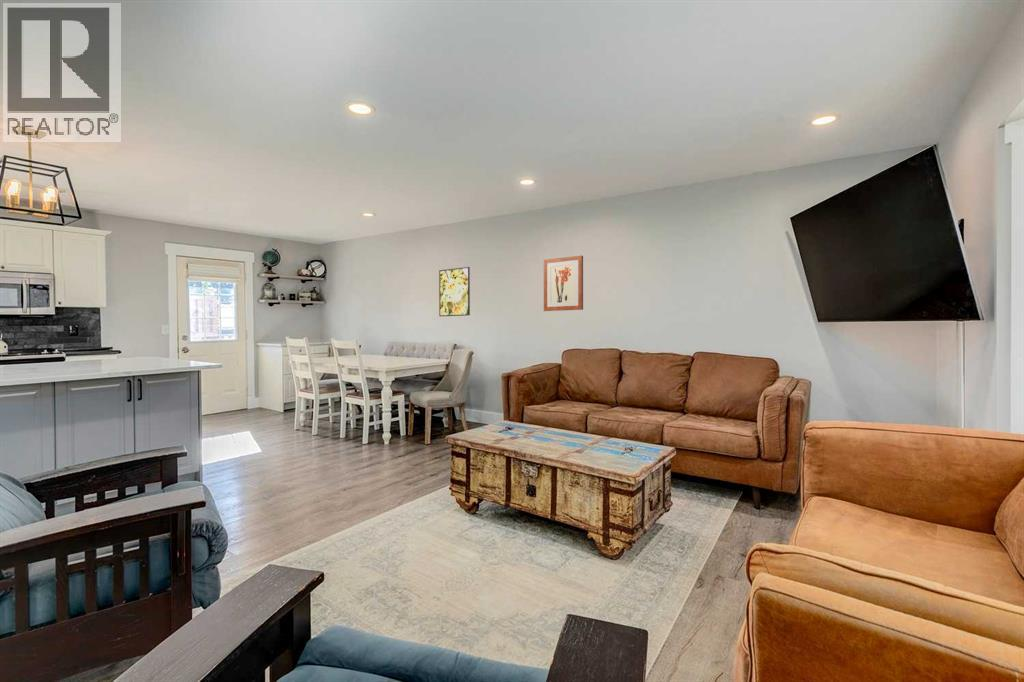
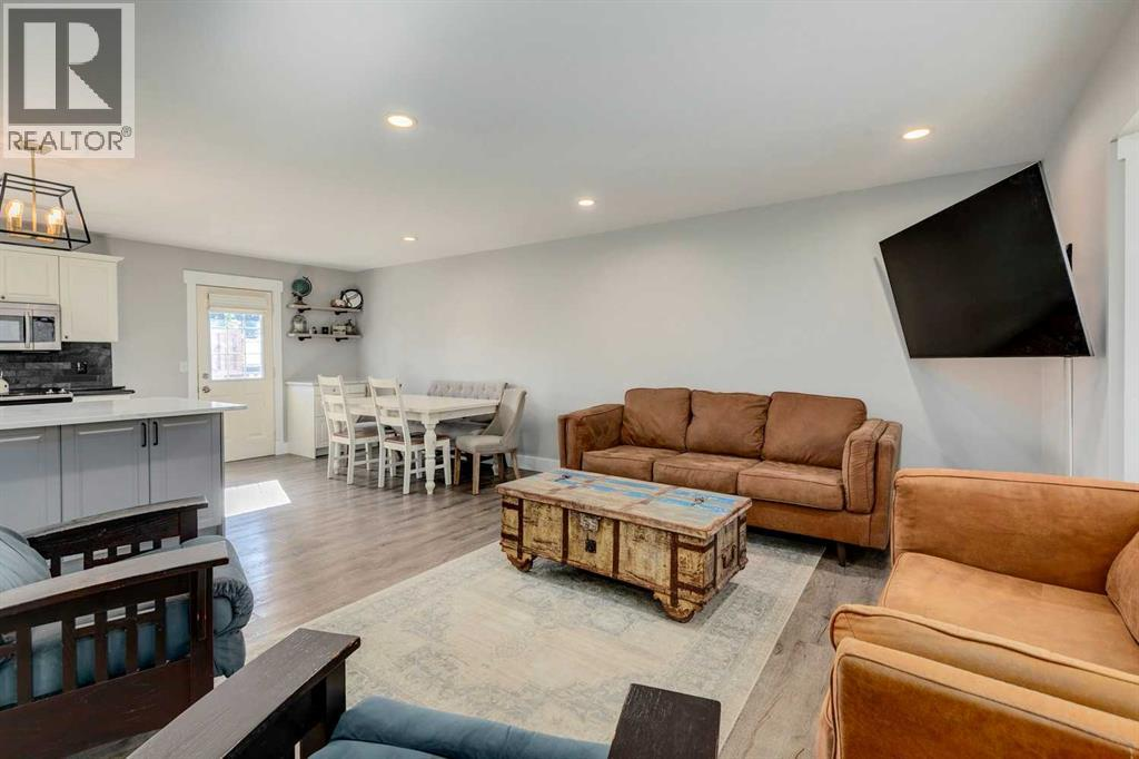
- wall art (562, 284)
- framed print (454, 292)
